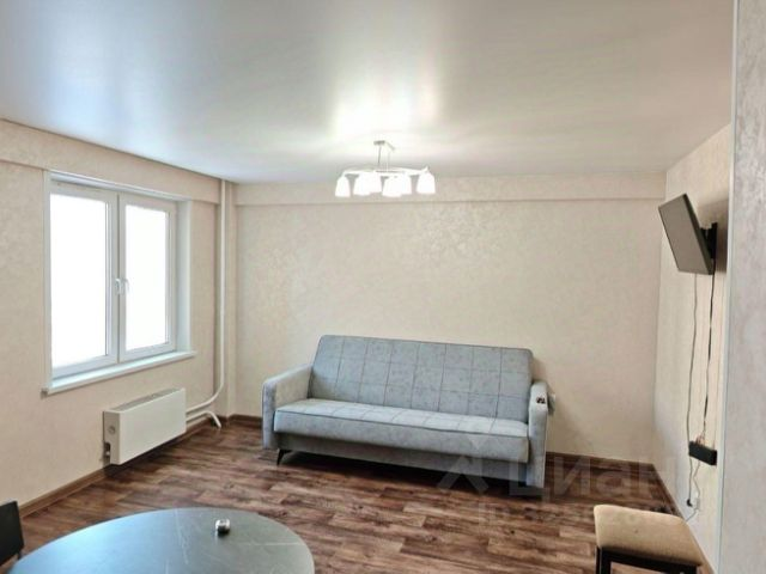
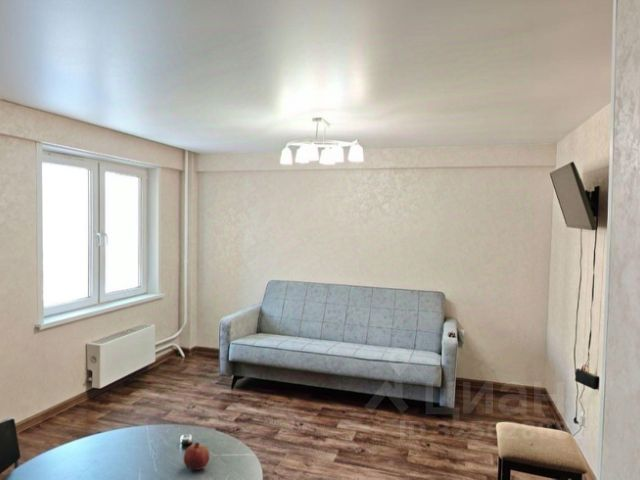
+ fruit (196, 455)
